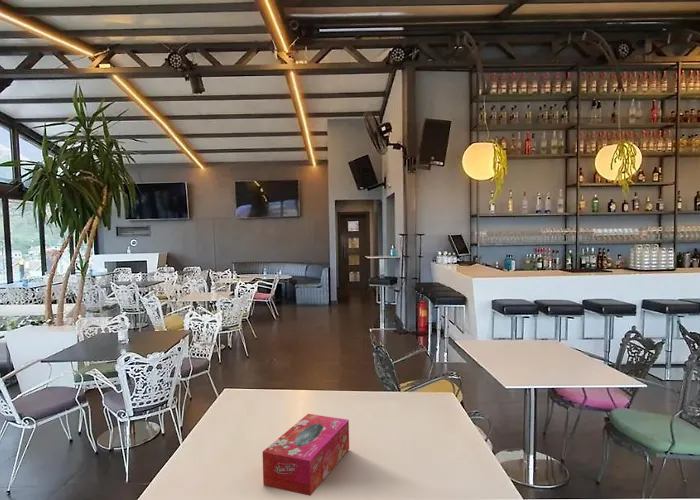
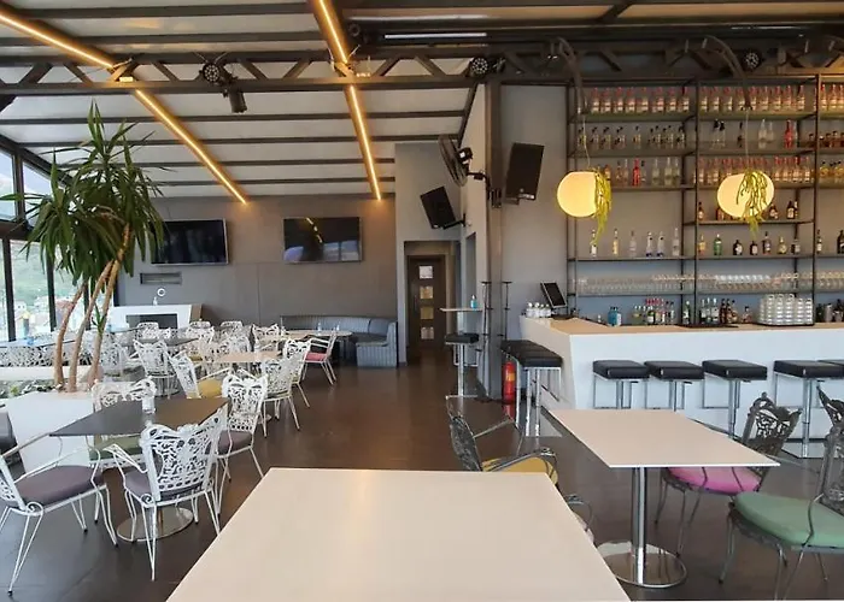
- tissue box (309, 450)
